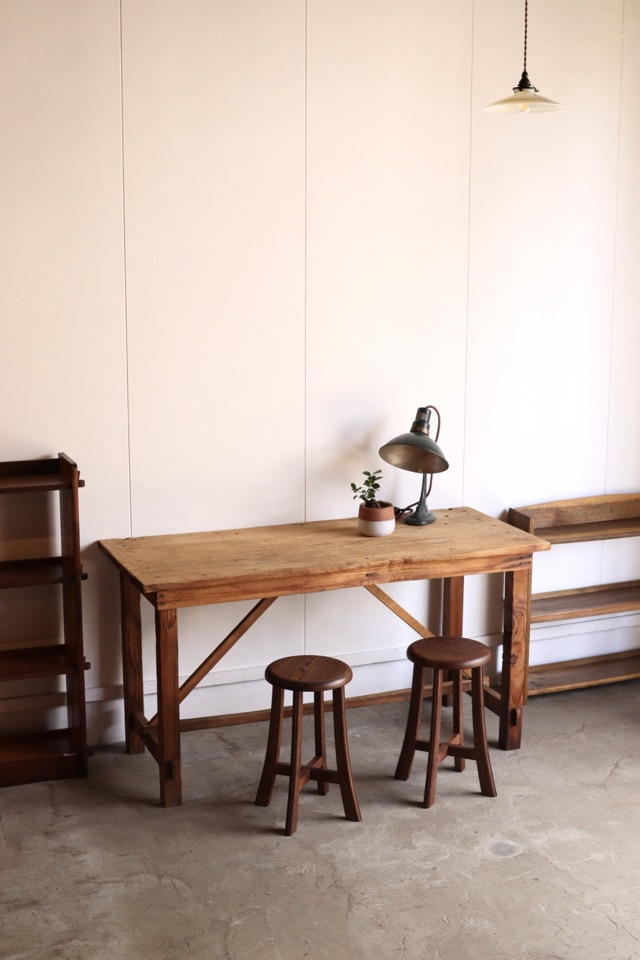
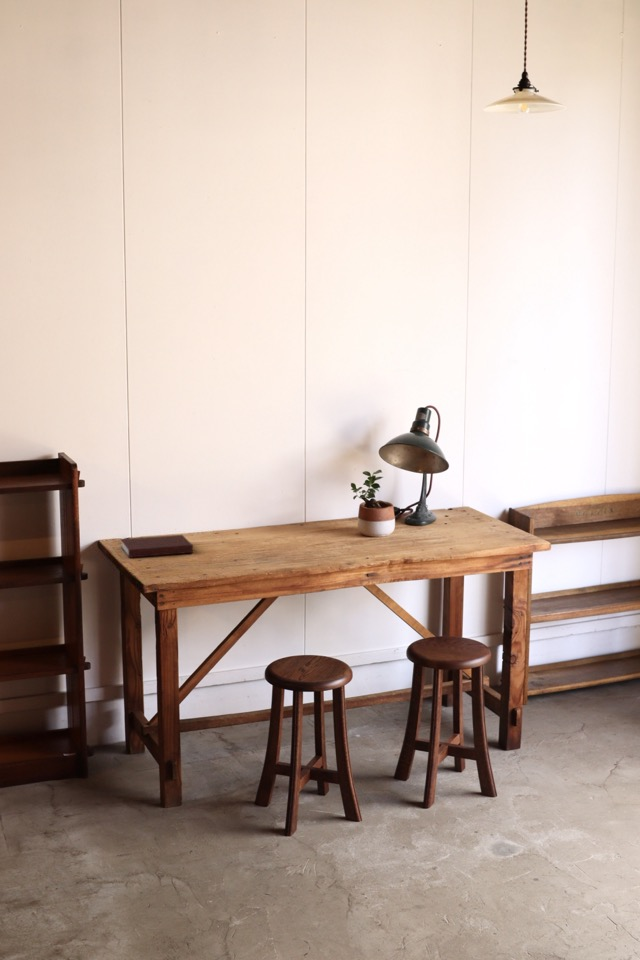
+ notebook (156, 545)
